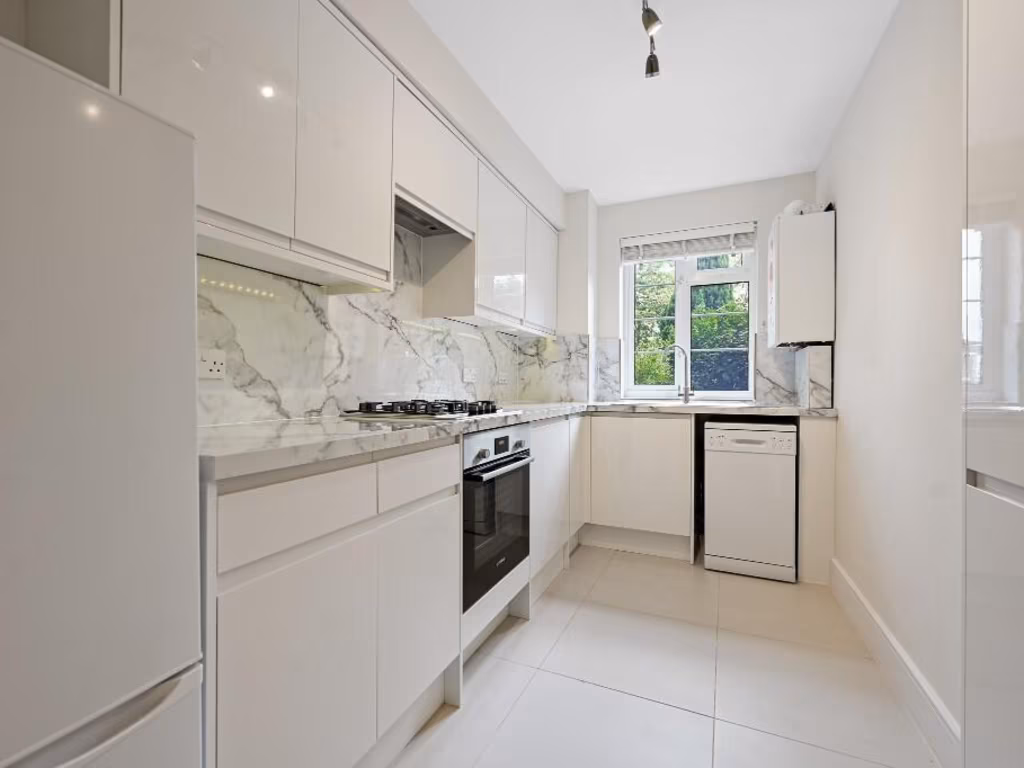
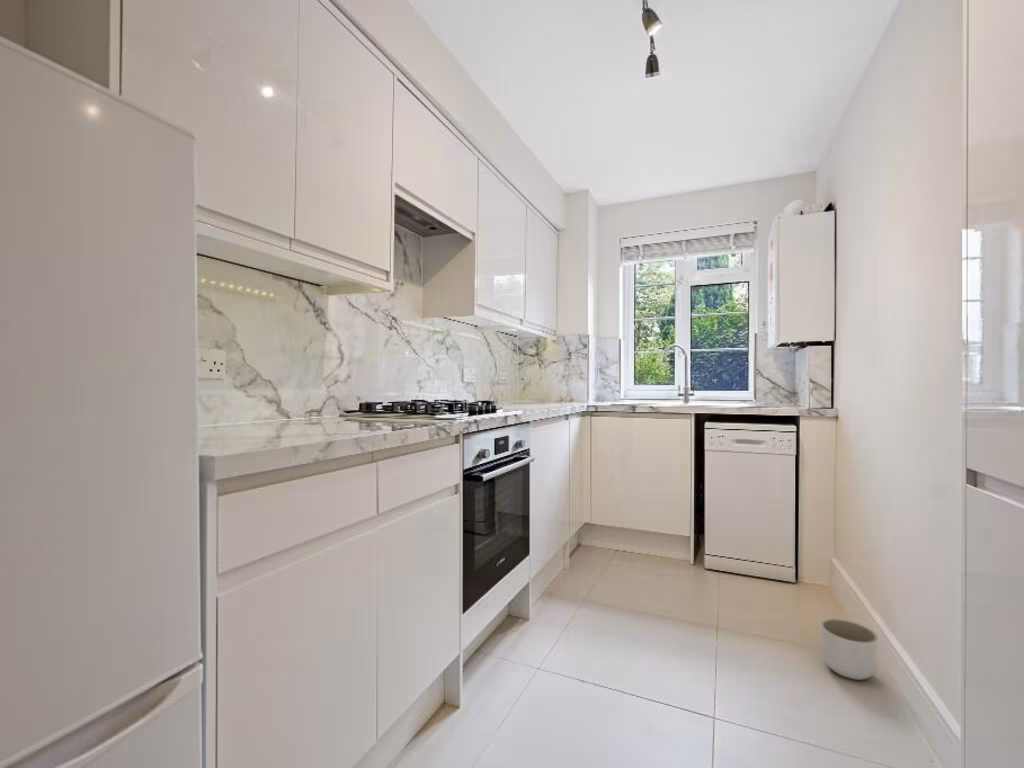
+ planter (848, 650)
